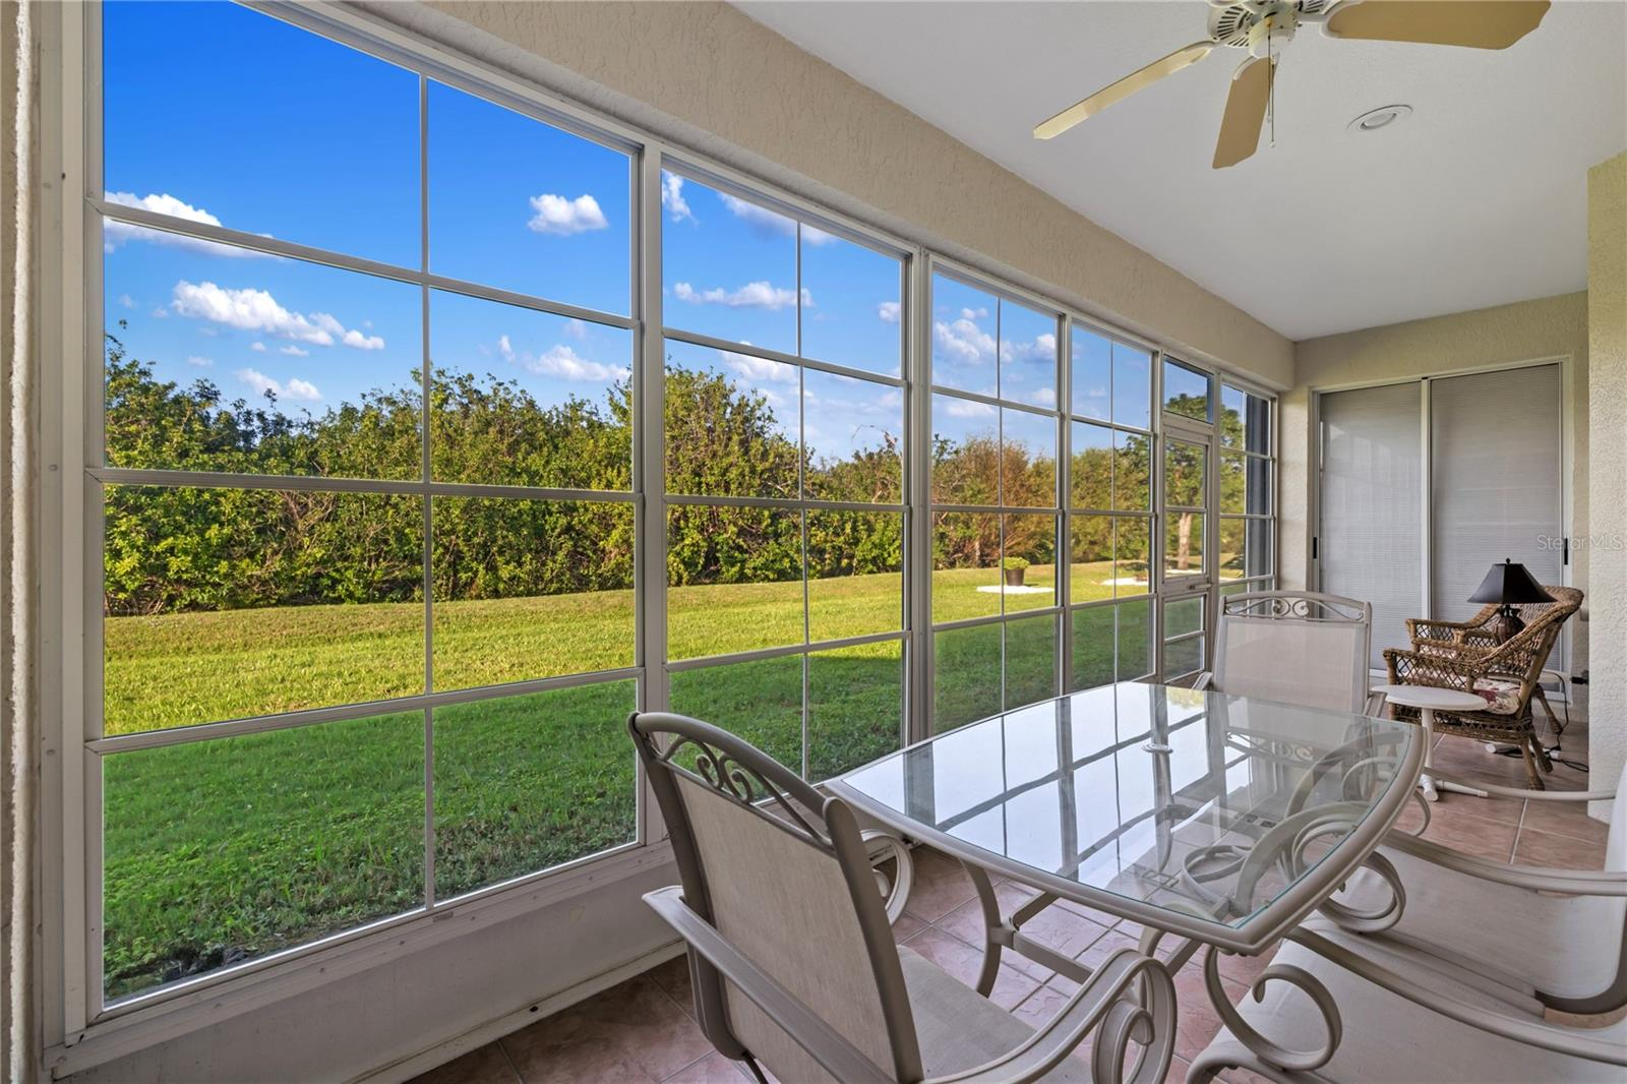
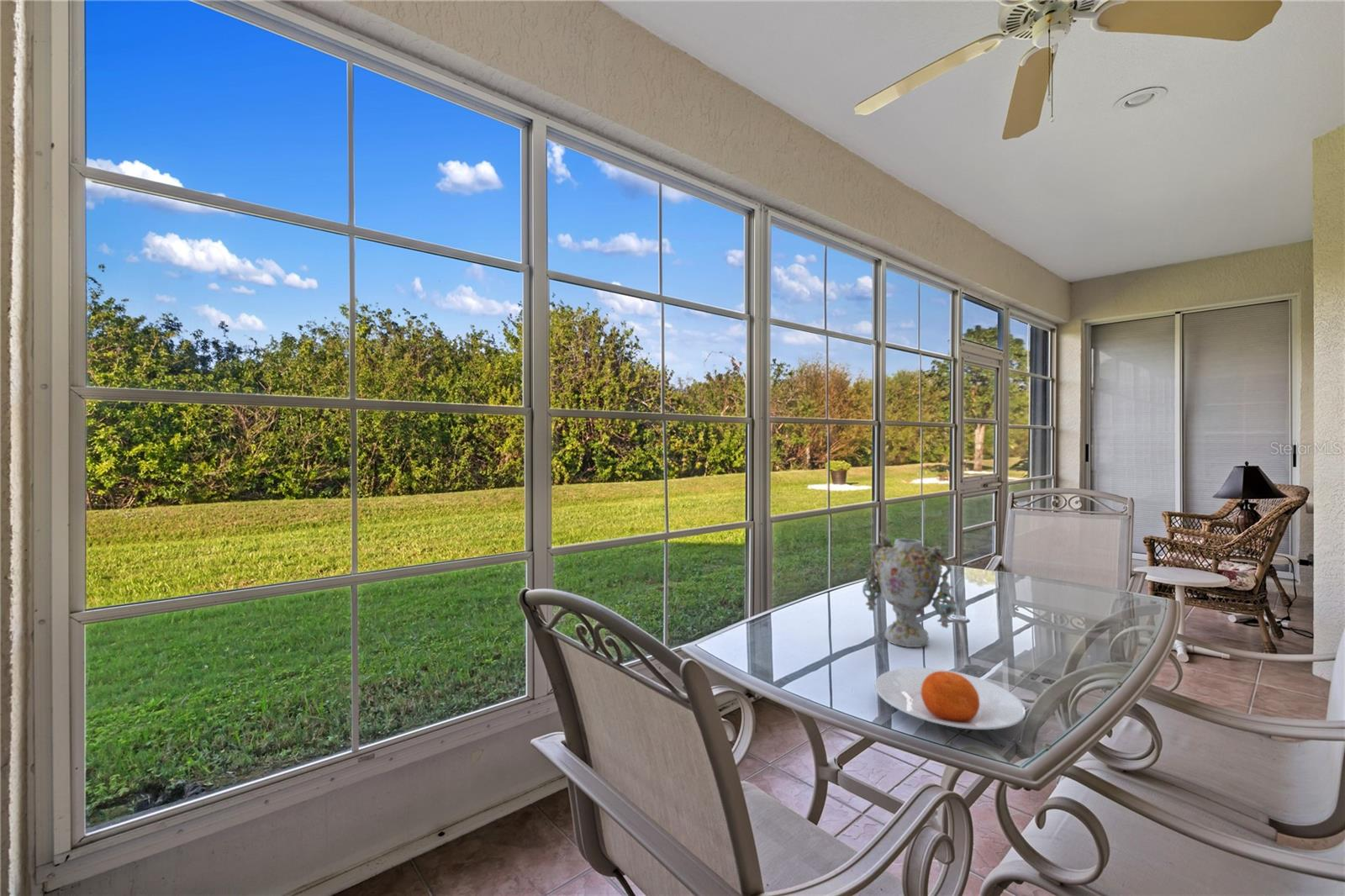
+ plate (946, 689)
+ vase (907, 587)
